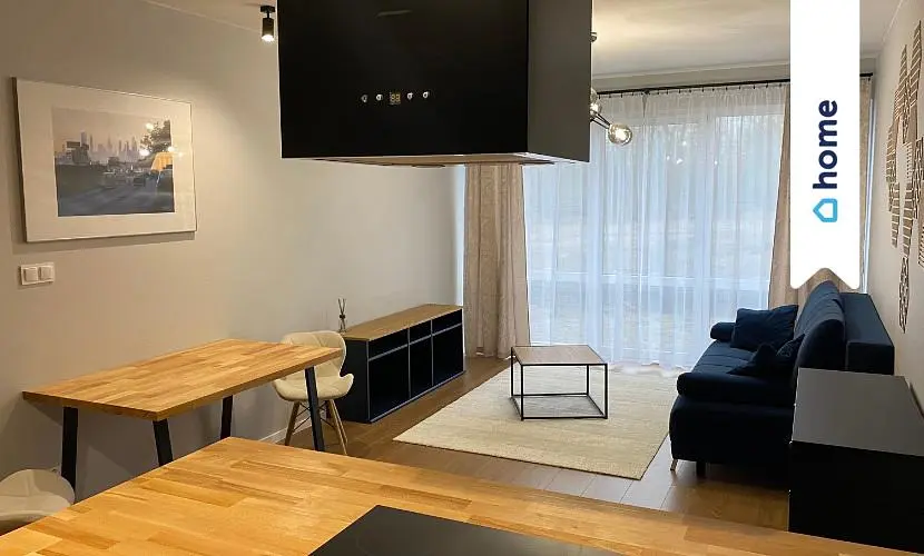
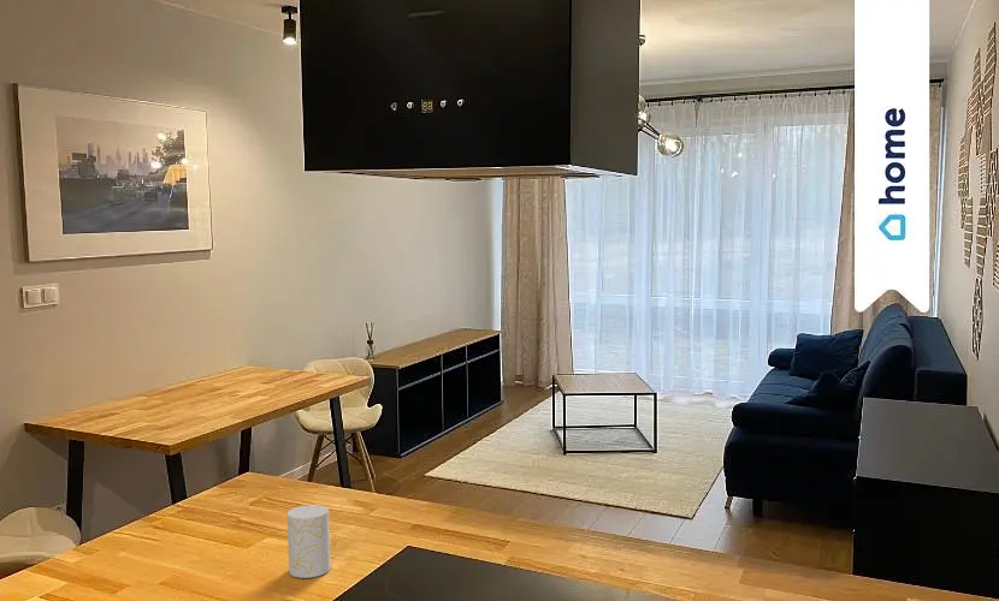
+ cup (308, 540)
